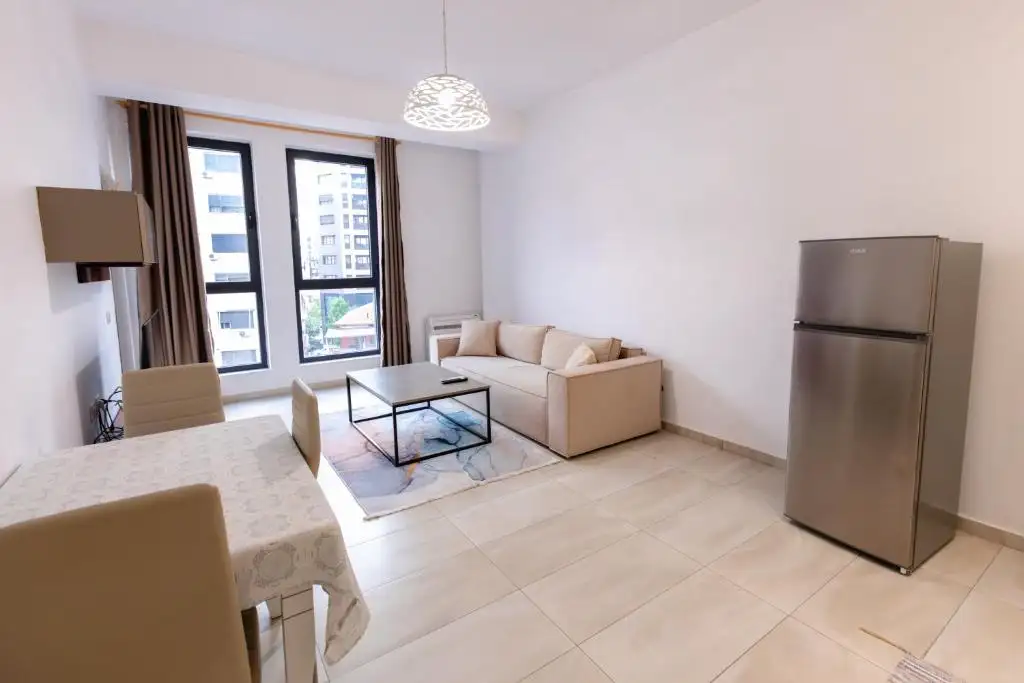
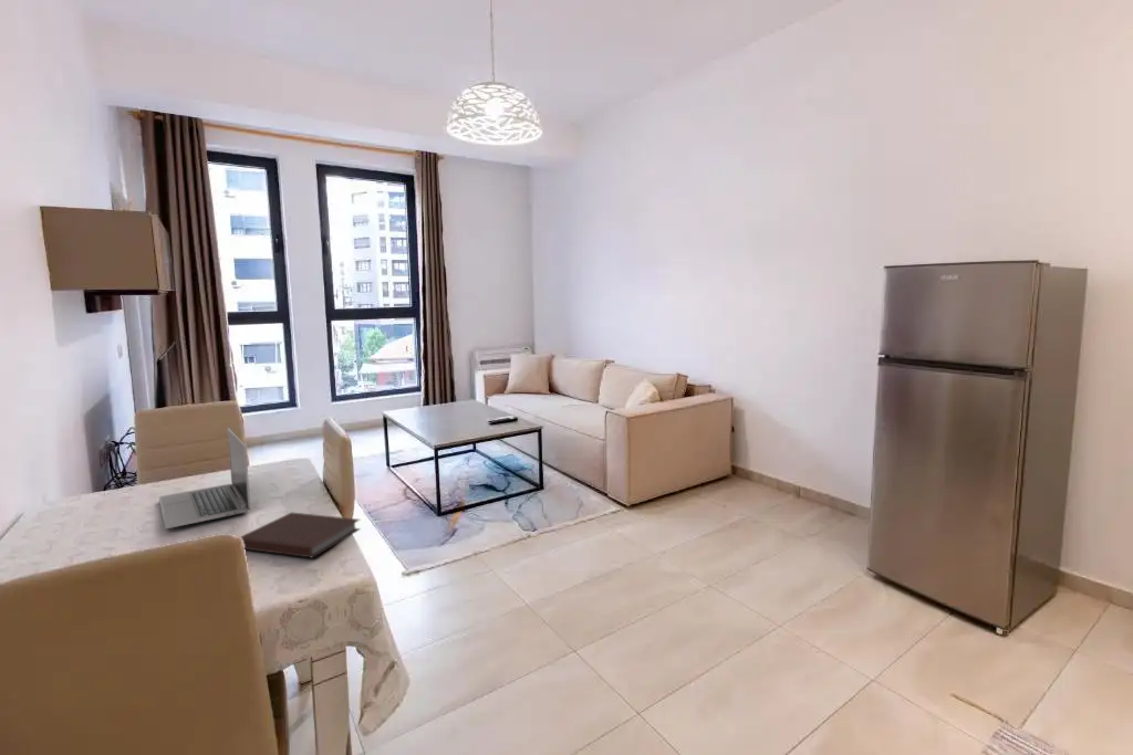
+ laptop (200, 489)
+ notebook (301, 533)
